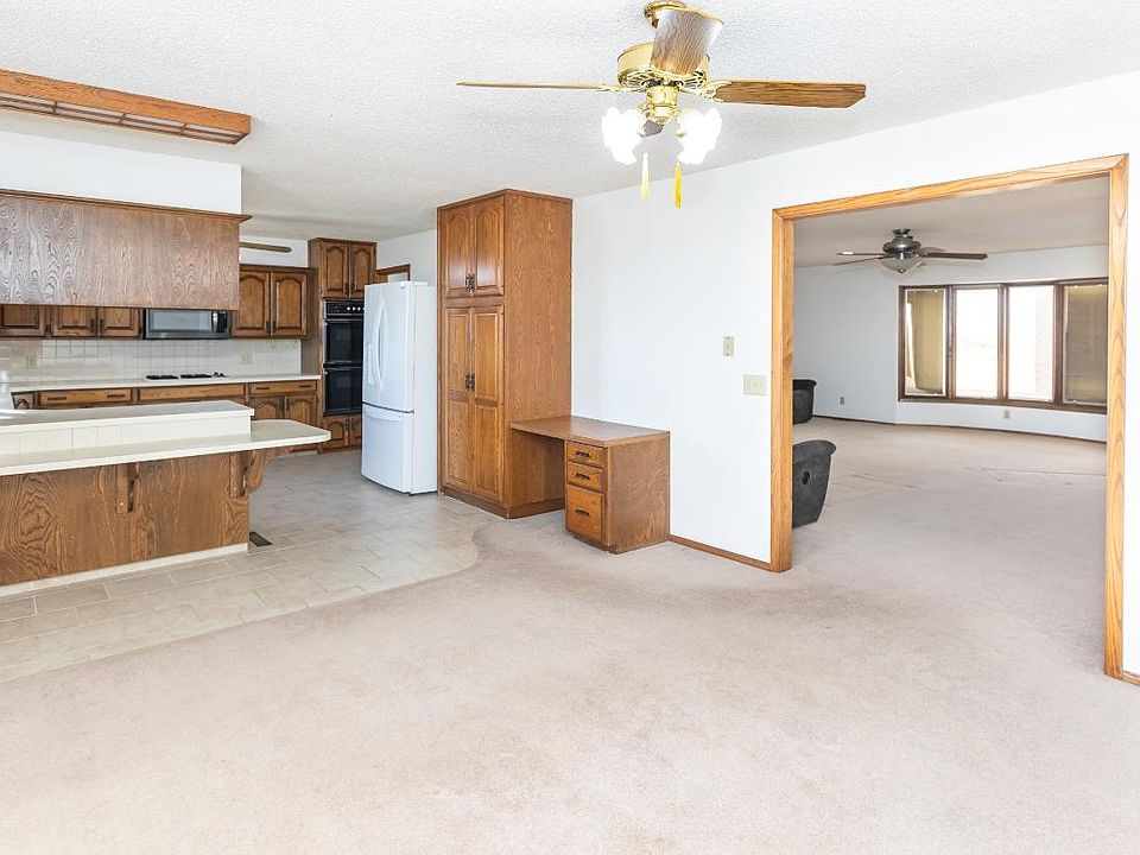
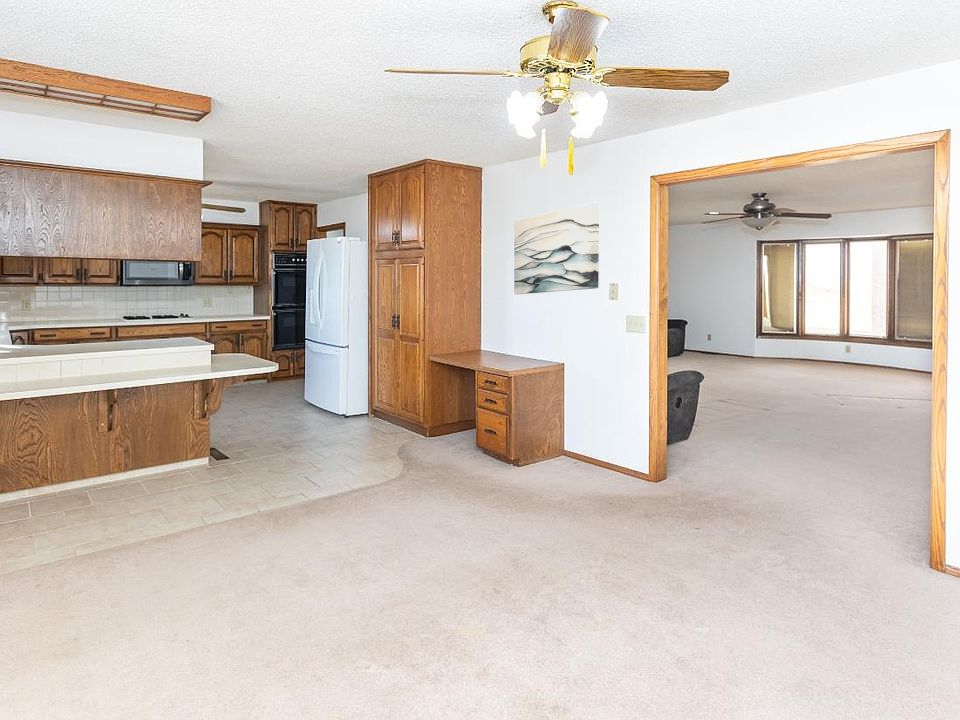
+ wall art (553, 252)
